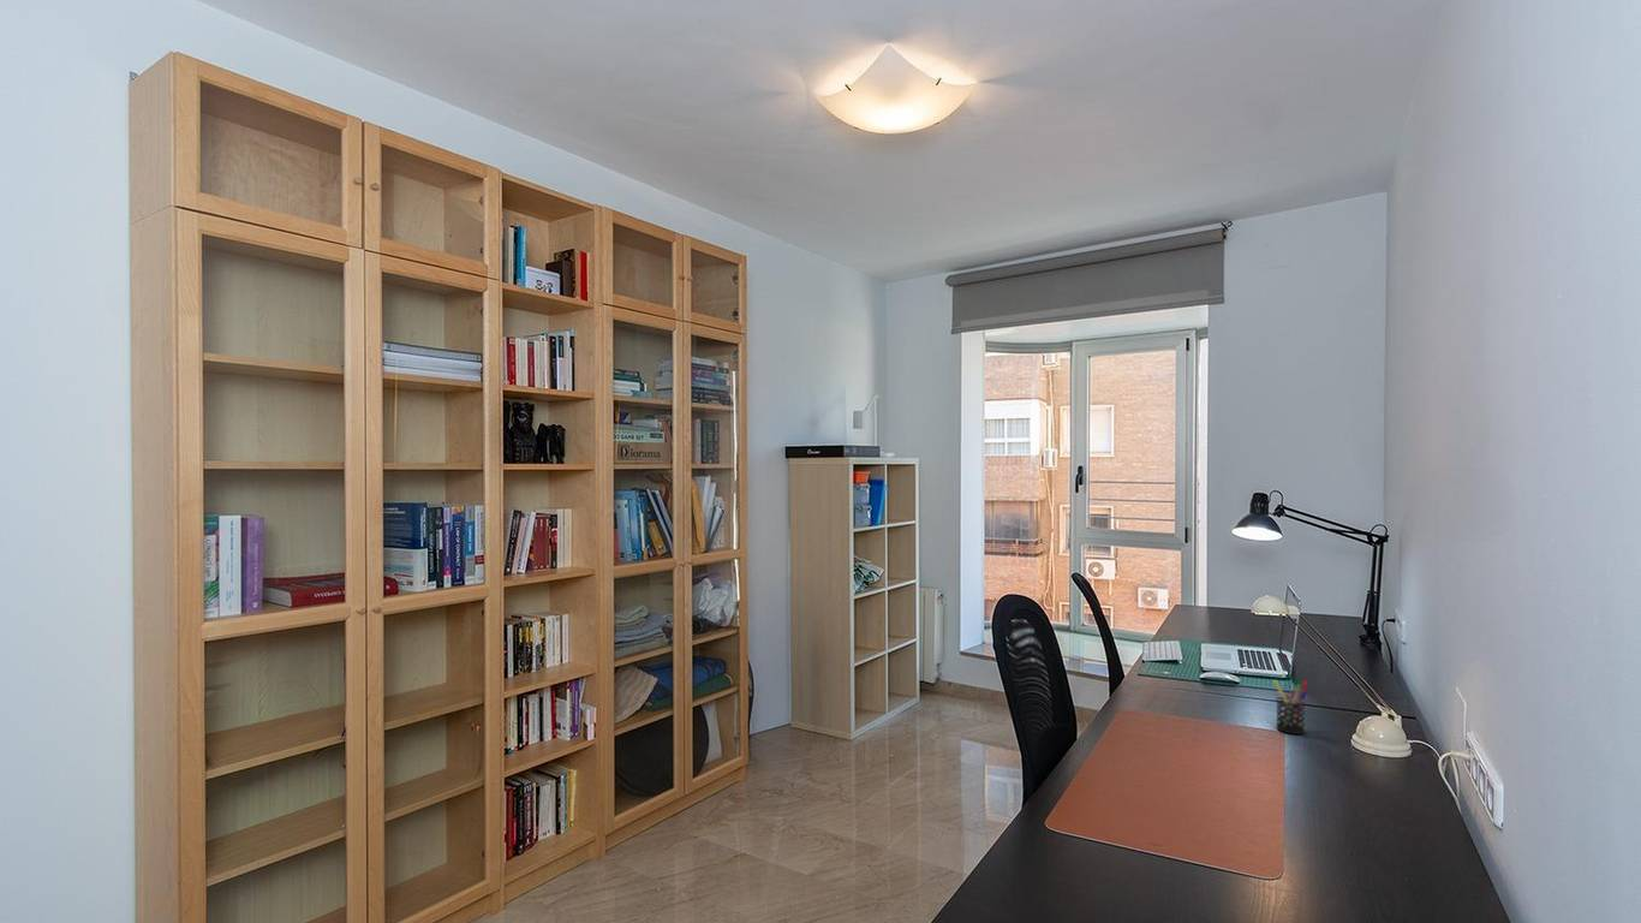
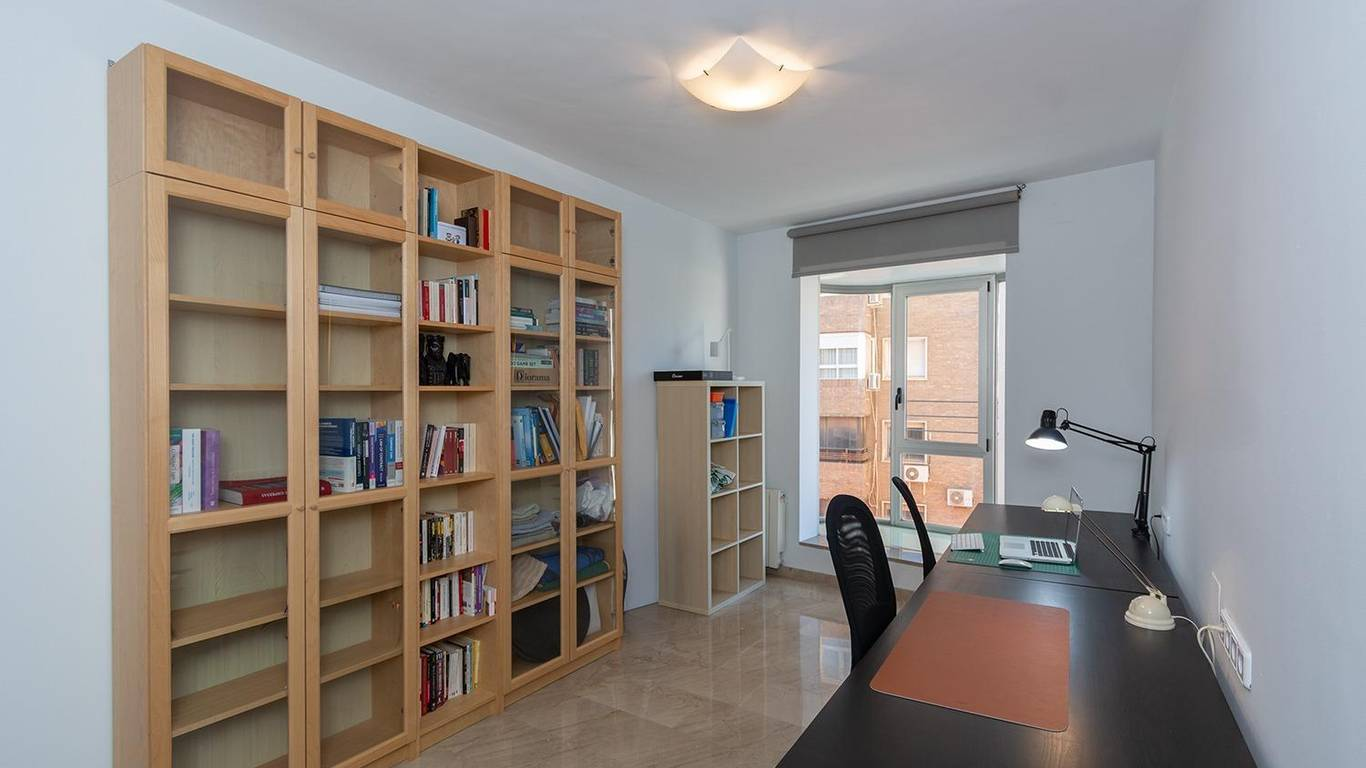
- pen holder (1293, 704)
